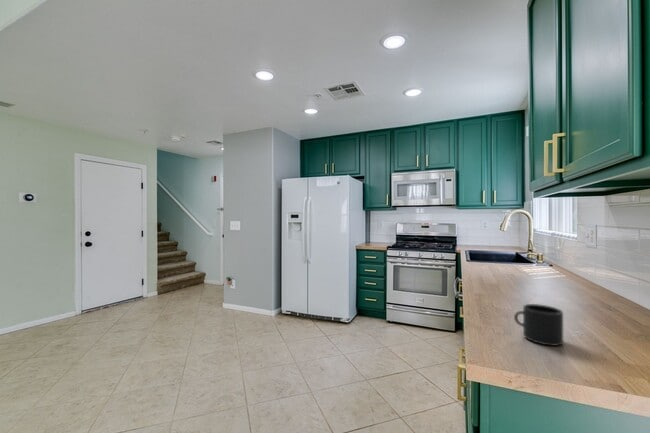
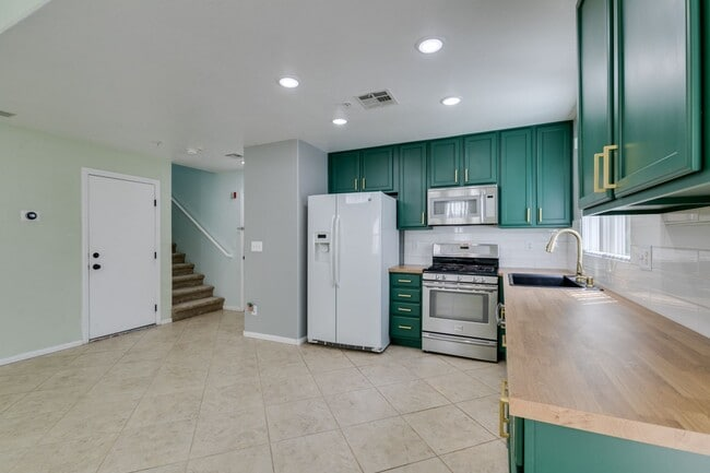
- mug (537, 322)
